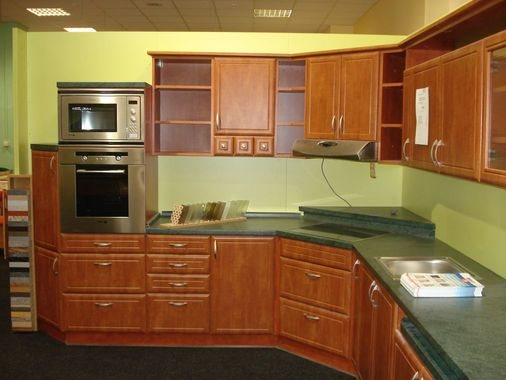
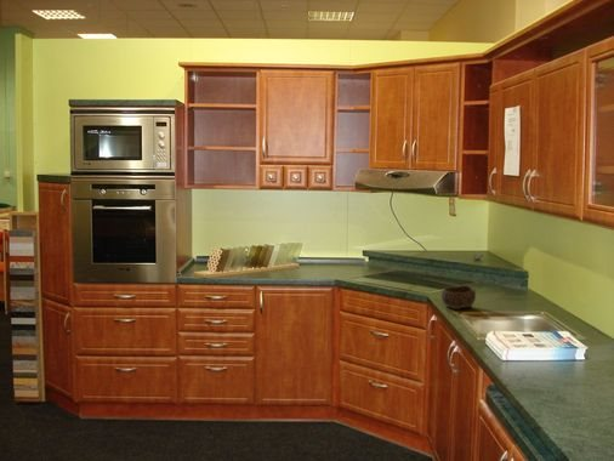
+ bowl (457, 296)
